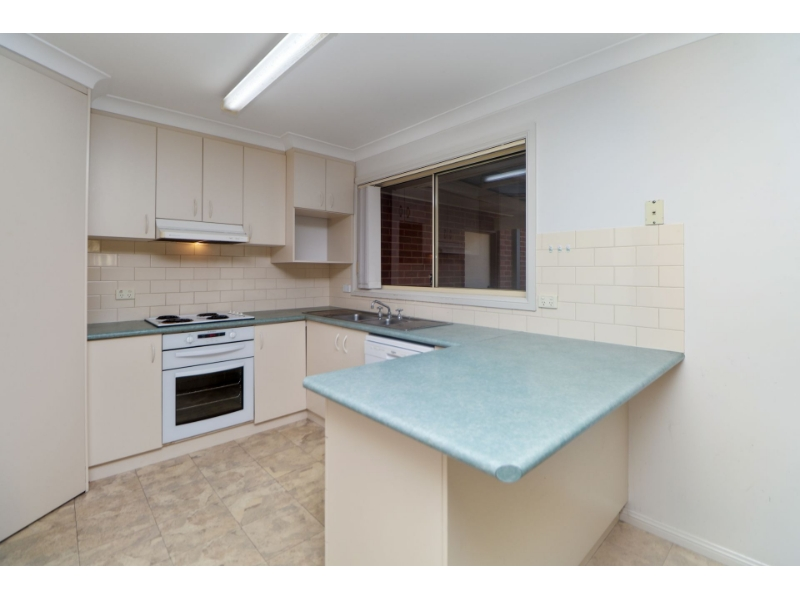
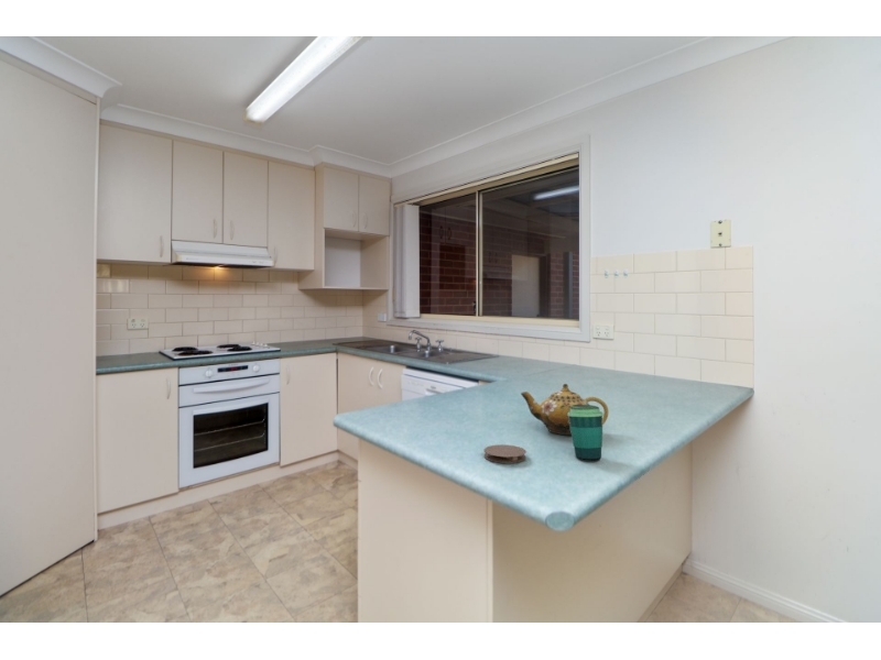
+ teapot (564, 407)
+ coaster (504, 453)
+ cup (585, 431)
